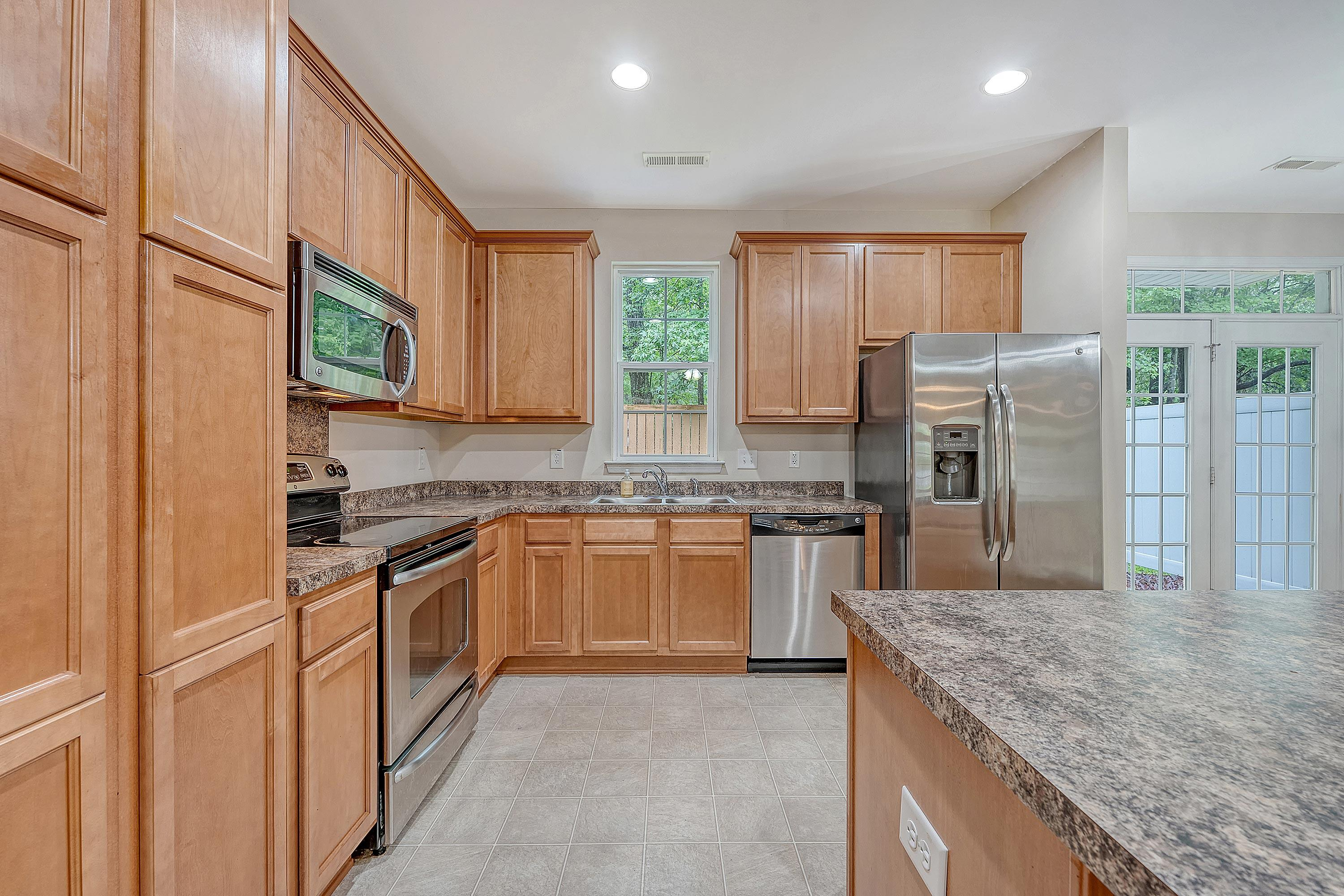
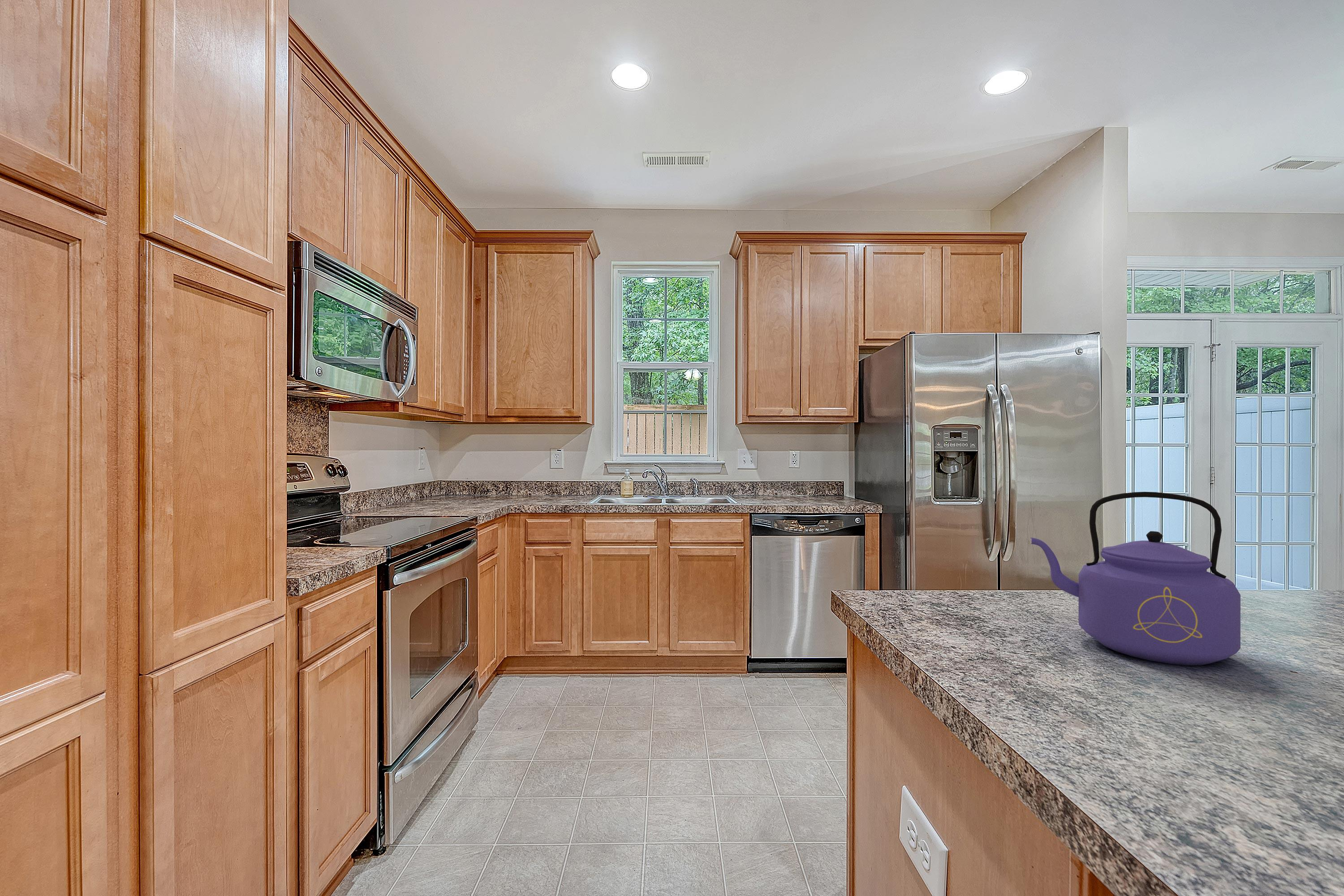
+ kettle (1126, 567)
